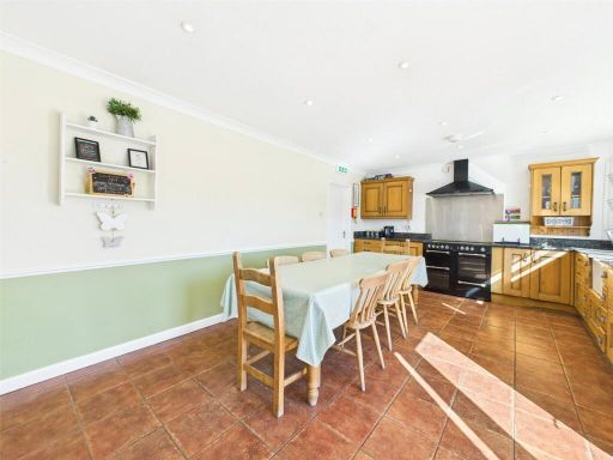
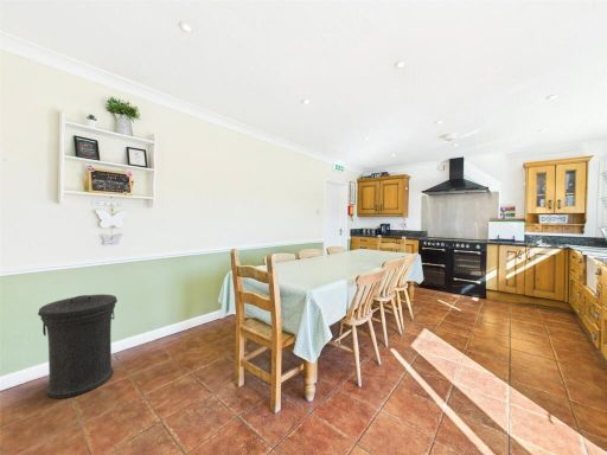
+ trash can (81, 338)
